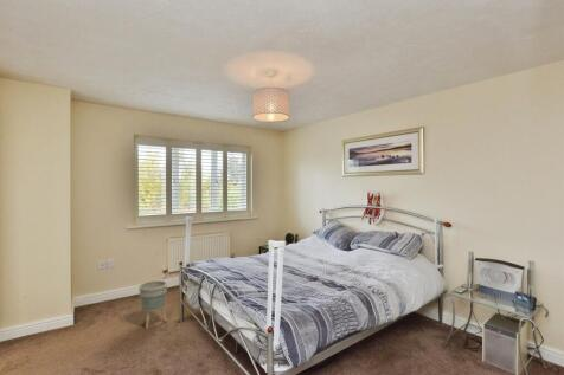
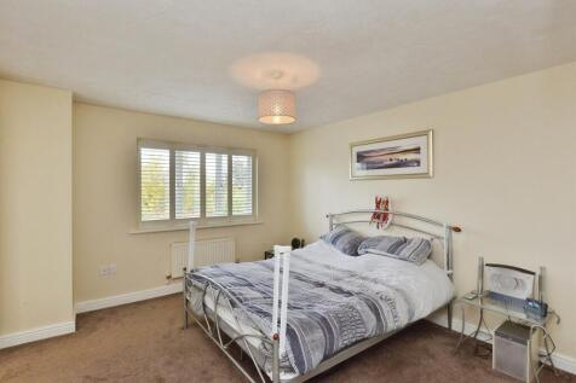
- planter (153, 303)
